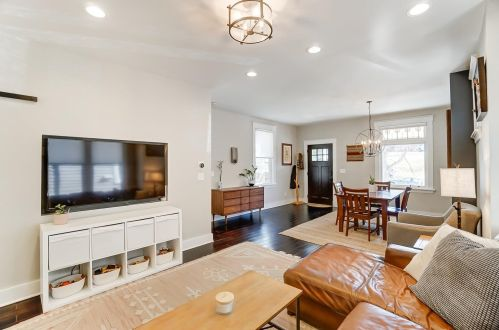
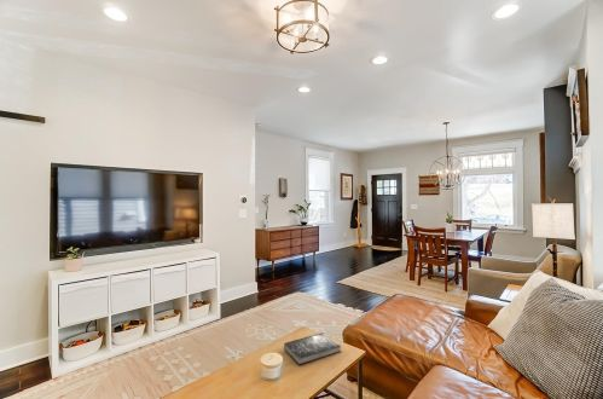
+ book (312, 347)
